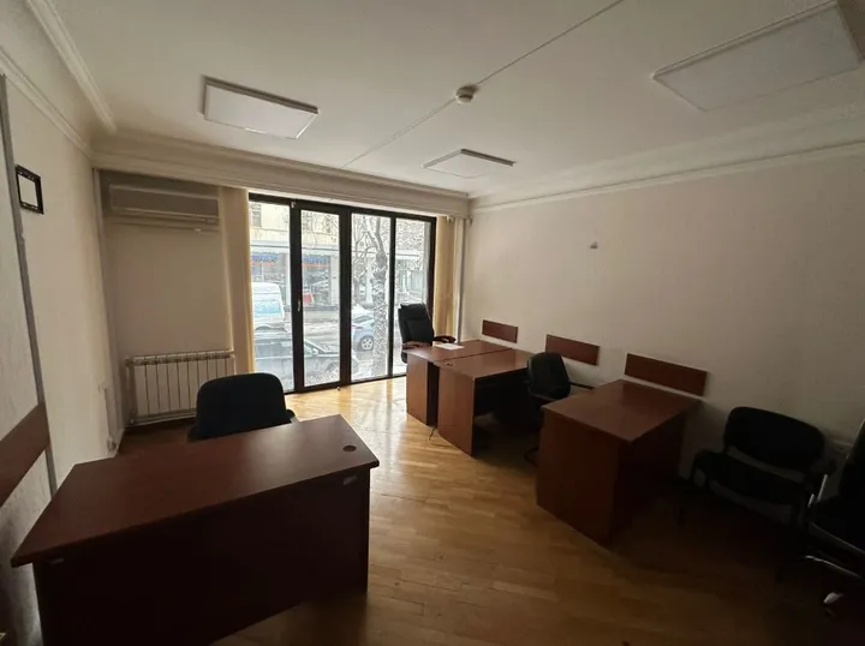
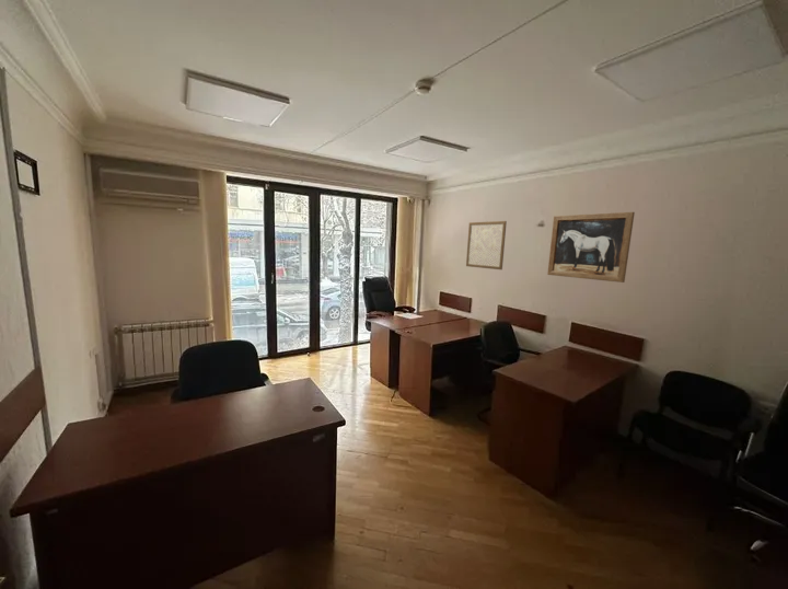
+ wall art (586, 246)
+ wall art (486, 243)
